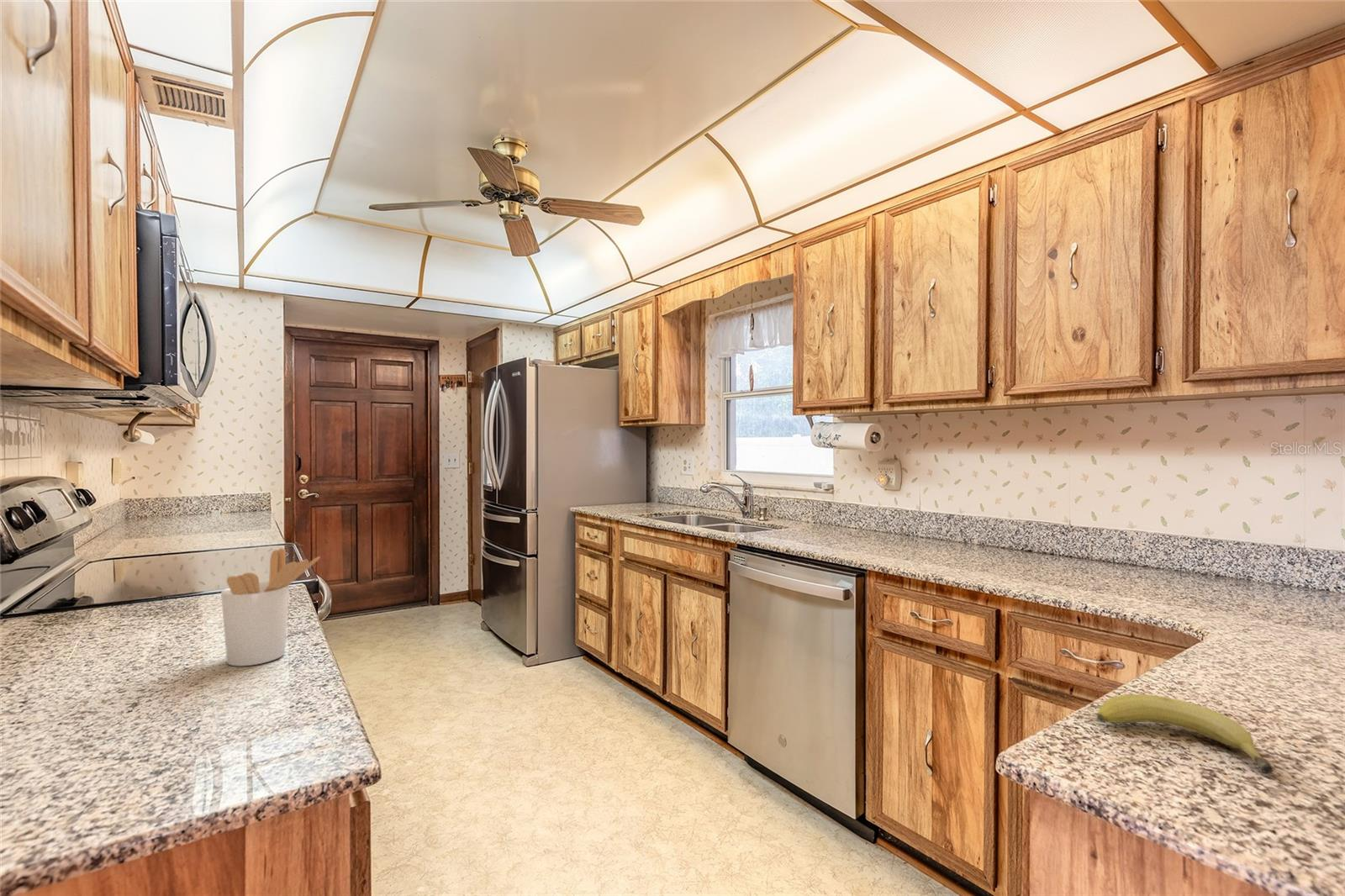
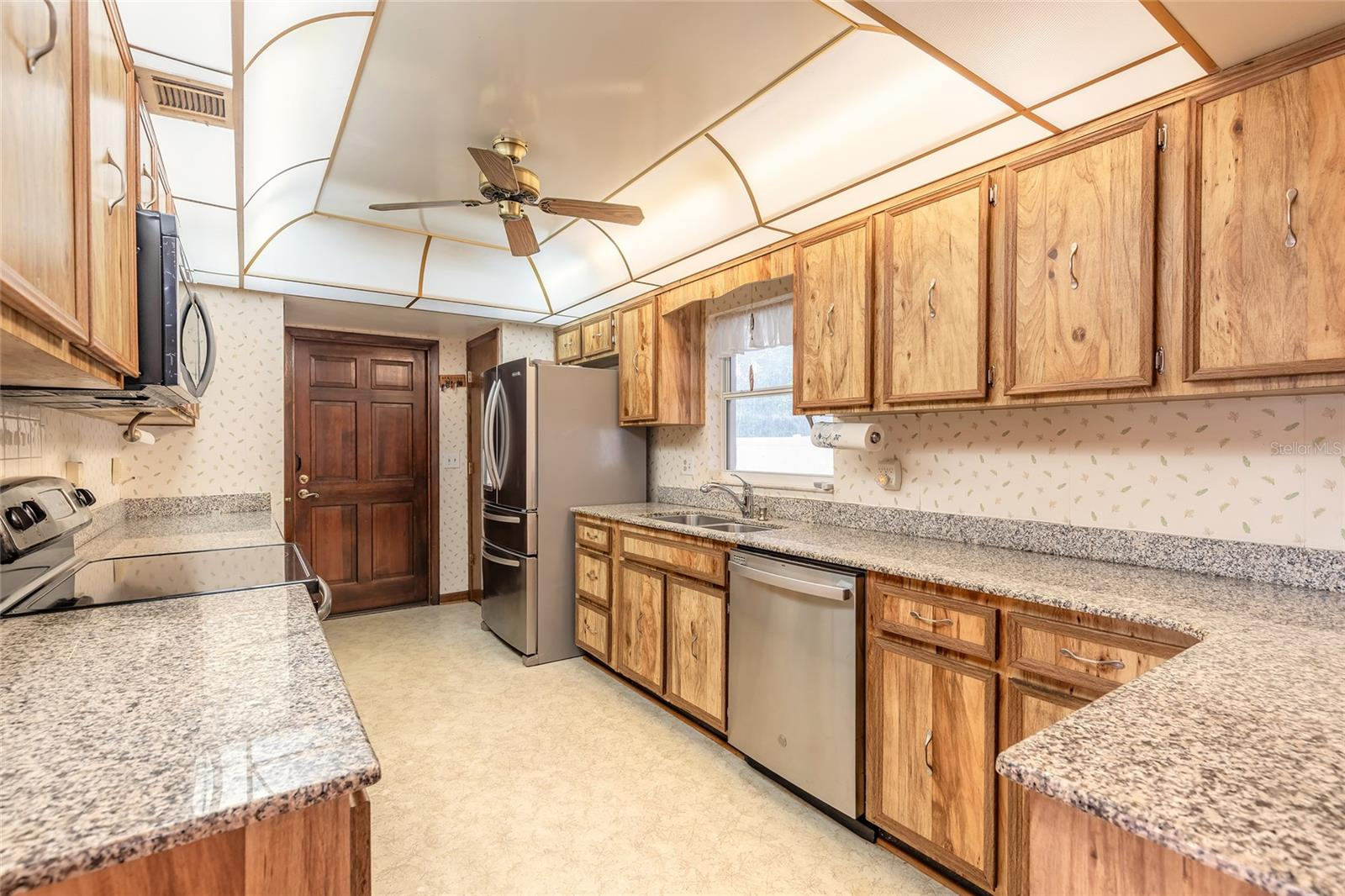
- fruit (1181, 723)
- utensil holder (271, 605)
